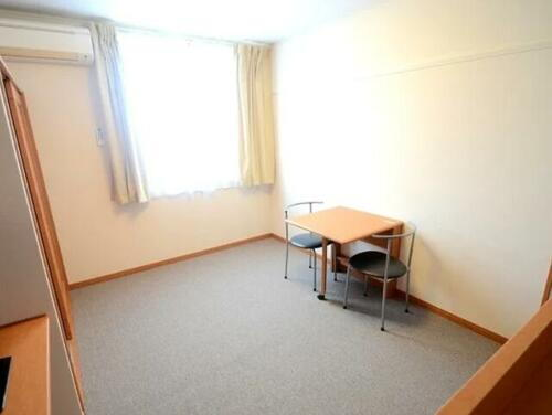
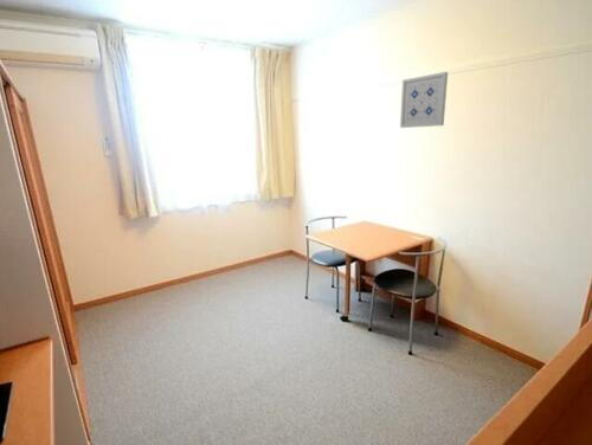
+ wall art (422, 102)
